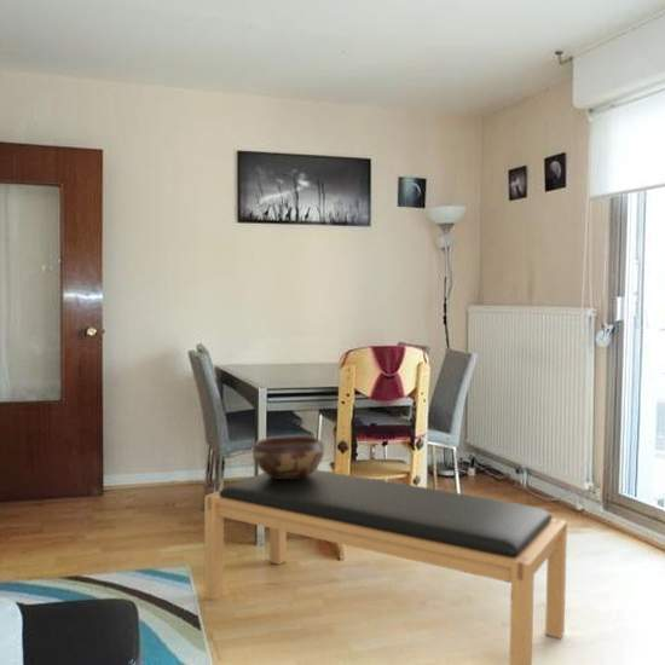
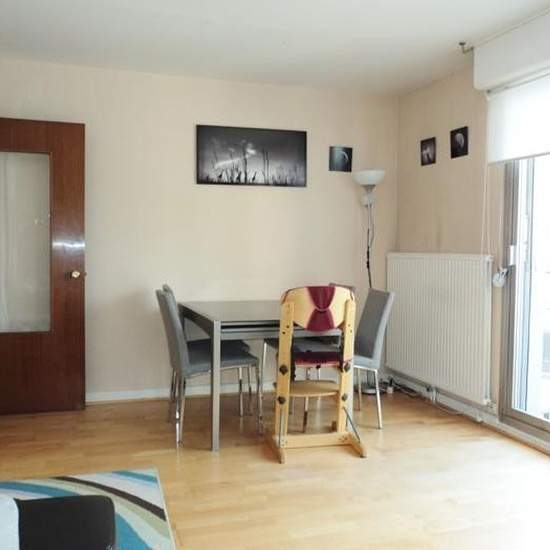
- decorative bowl (289, 457)
- bench (376, 551)
